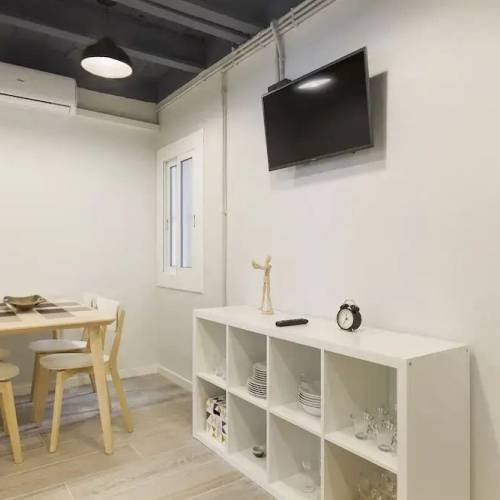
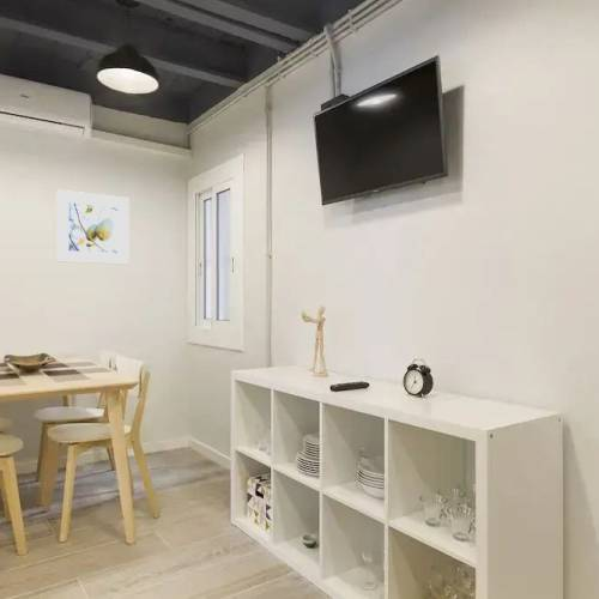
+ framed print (93, 228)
